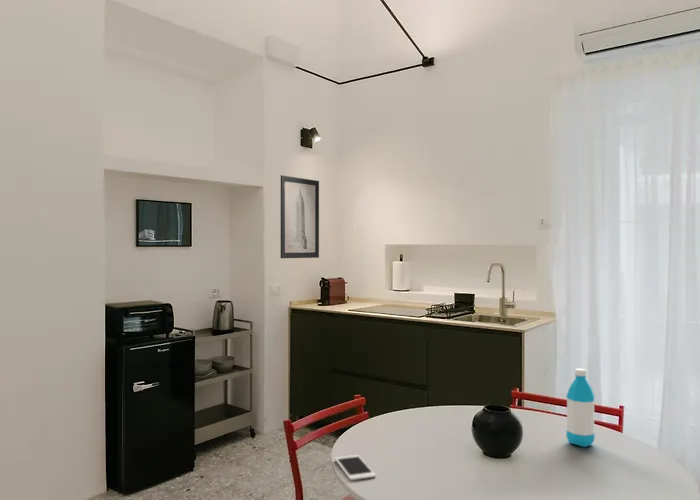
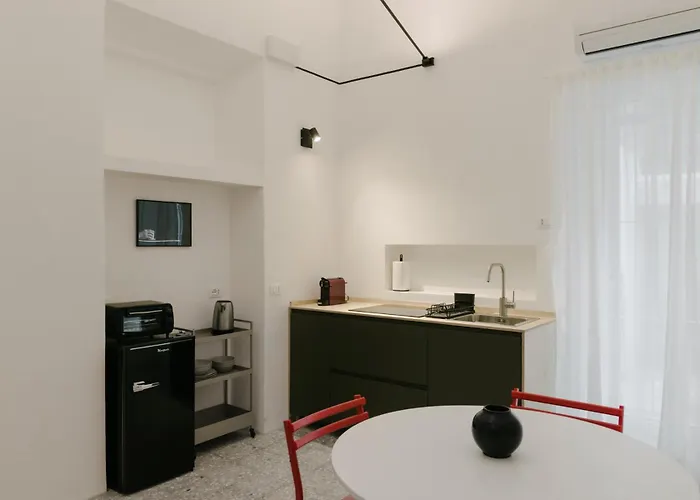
- water bottle (580, 406)
- cell phone (354, 466)
- wall art (300, 218)
